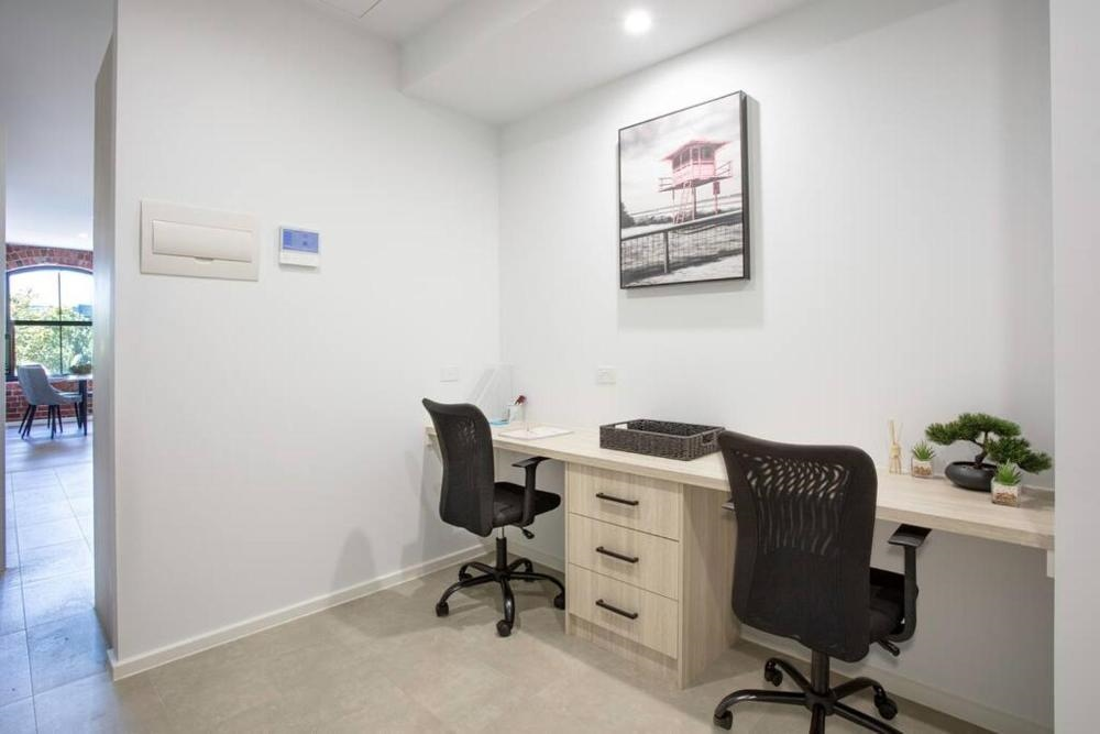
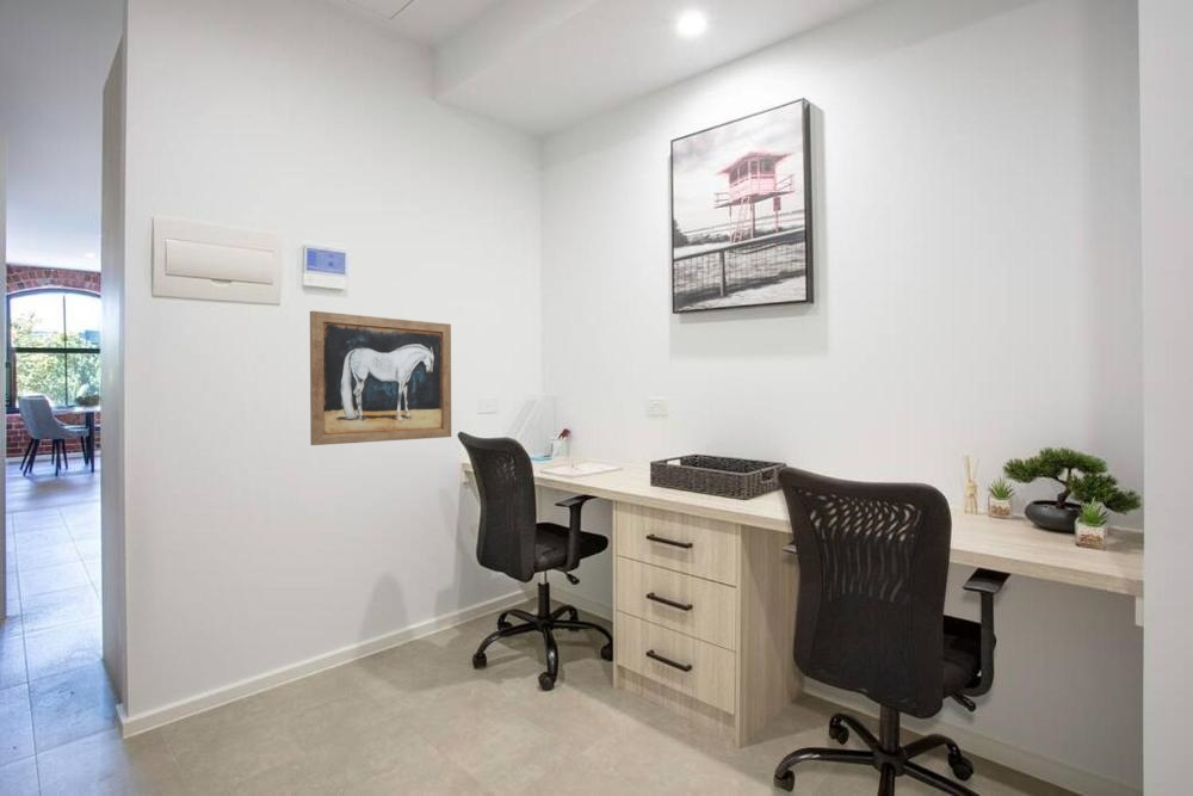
+ wall art (387, 380)
